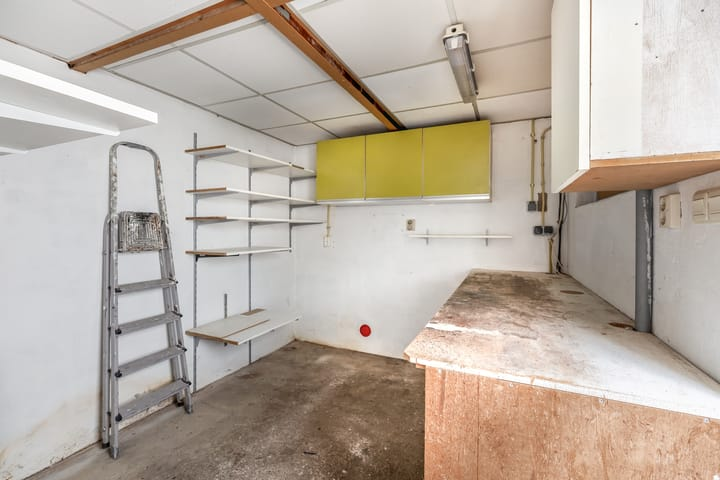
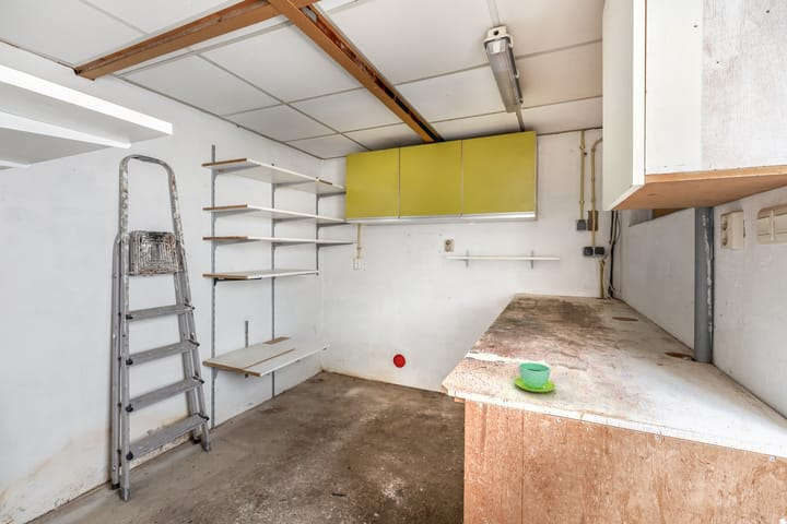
+ cup (535, 377)
